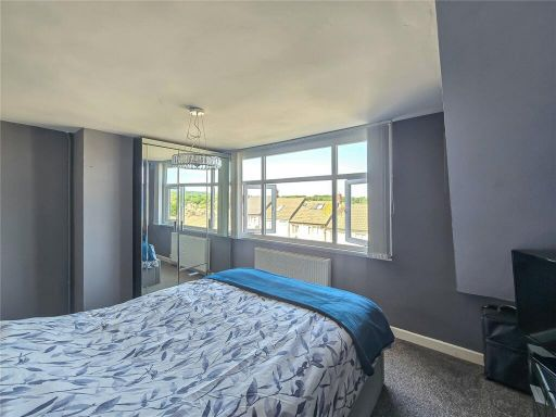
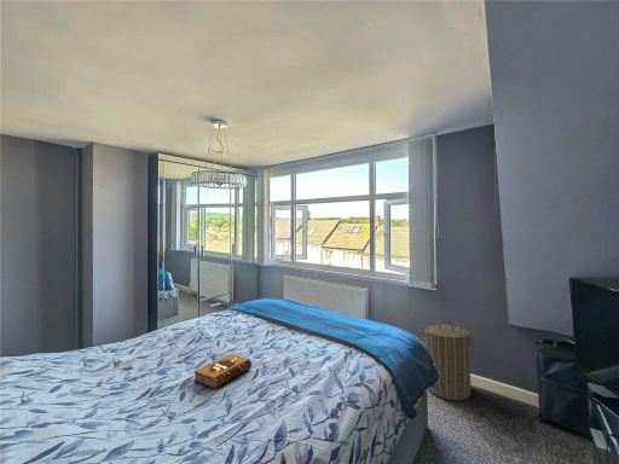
+ laundry hamper (447, 354)
+ hardback book (224, 370)
